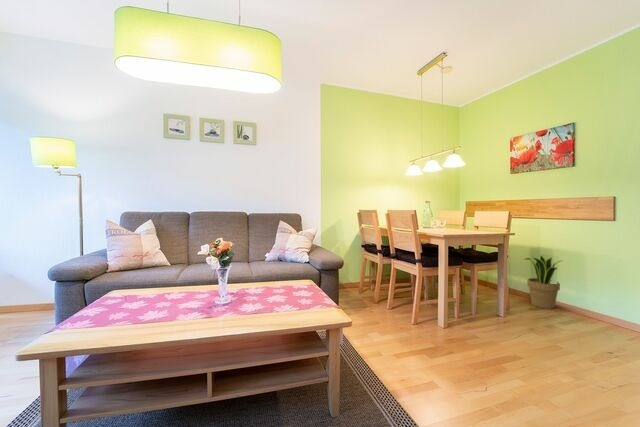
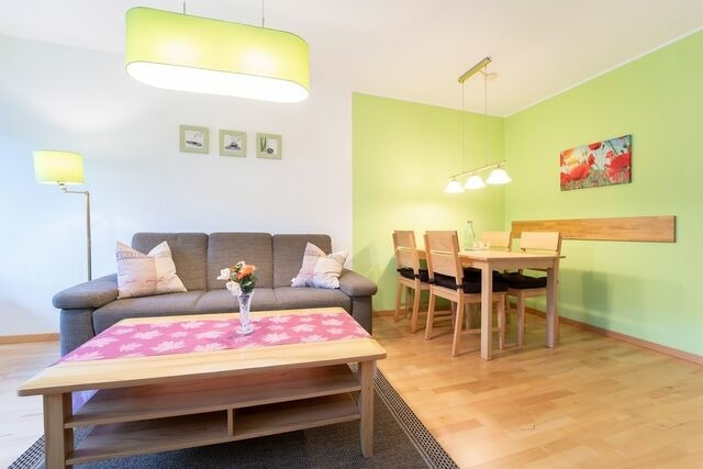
- potted plant (543, 280)
